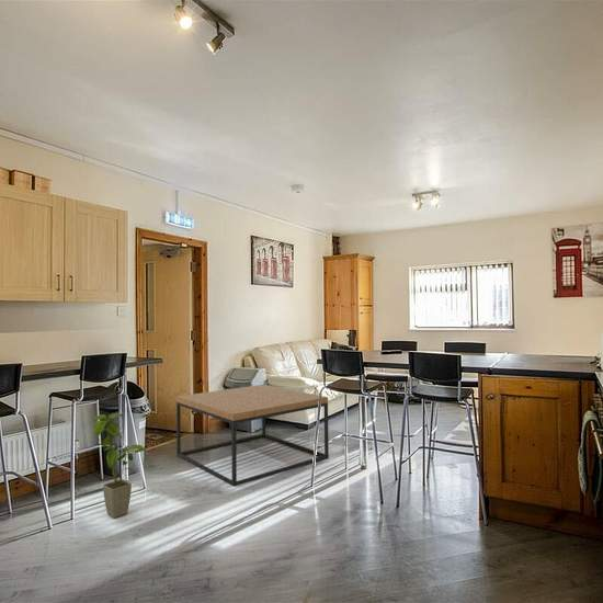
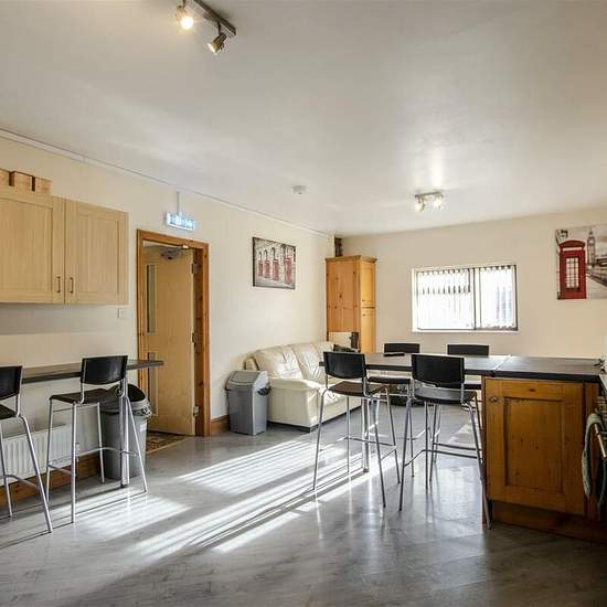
- coffee table (251, 420)
- house plant (115, 465)
